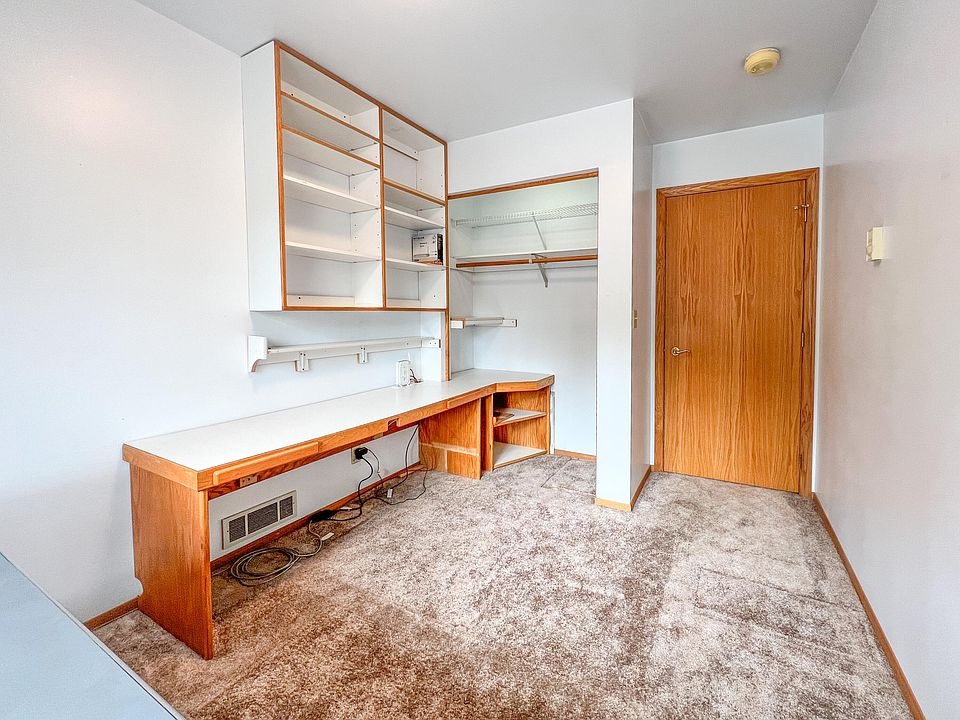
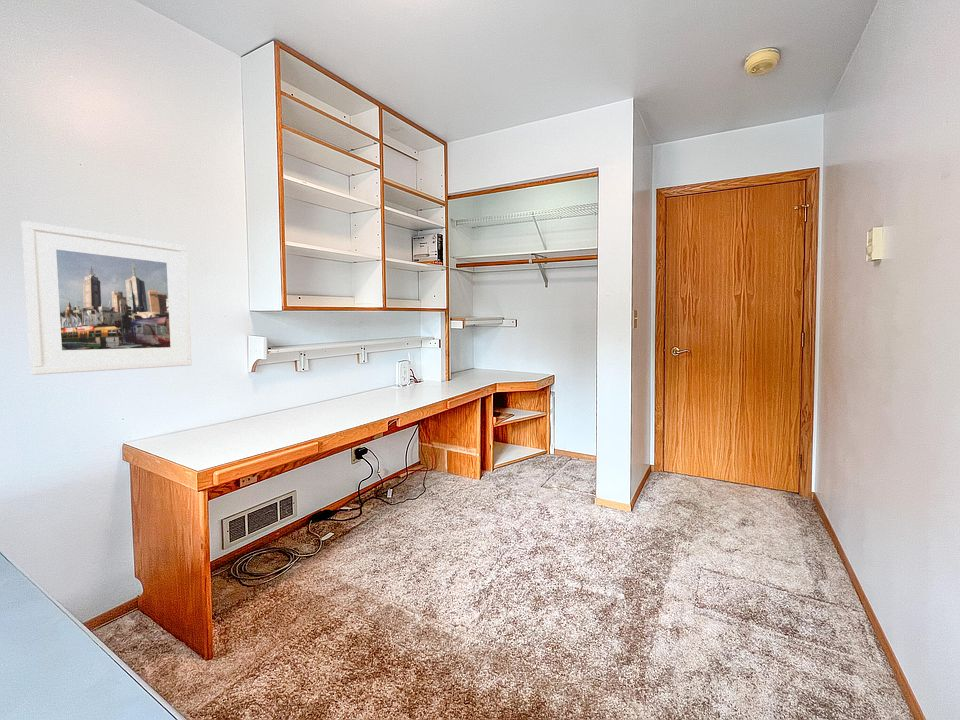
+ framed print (117, 302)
